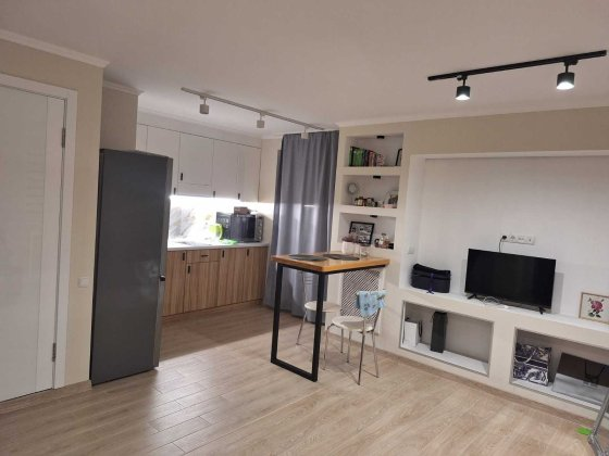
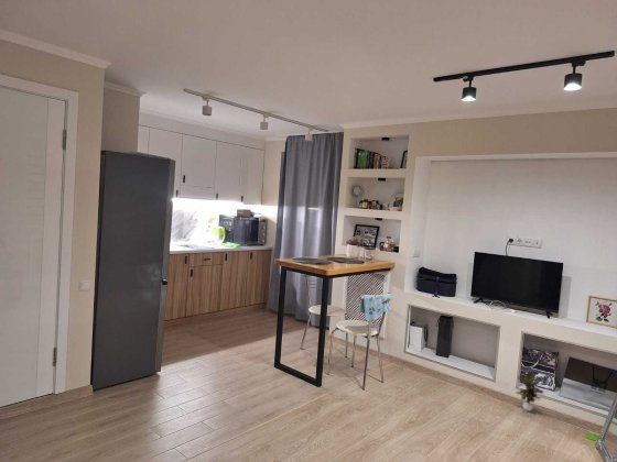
+ potted plant (528, 391)
